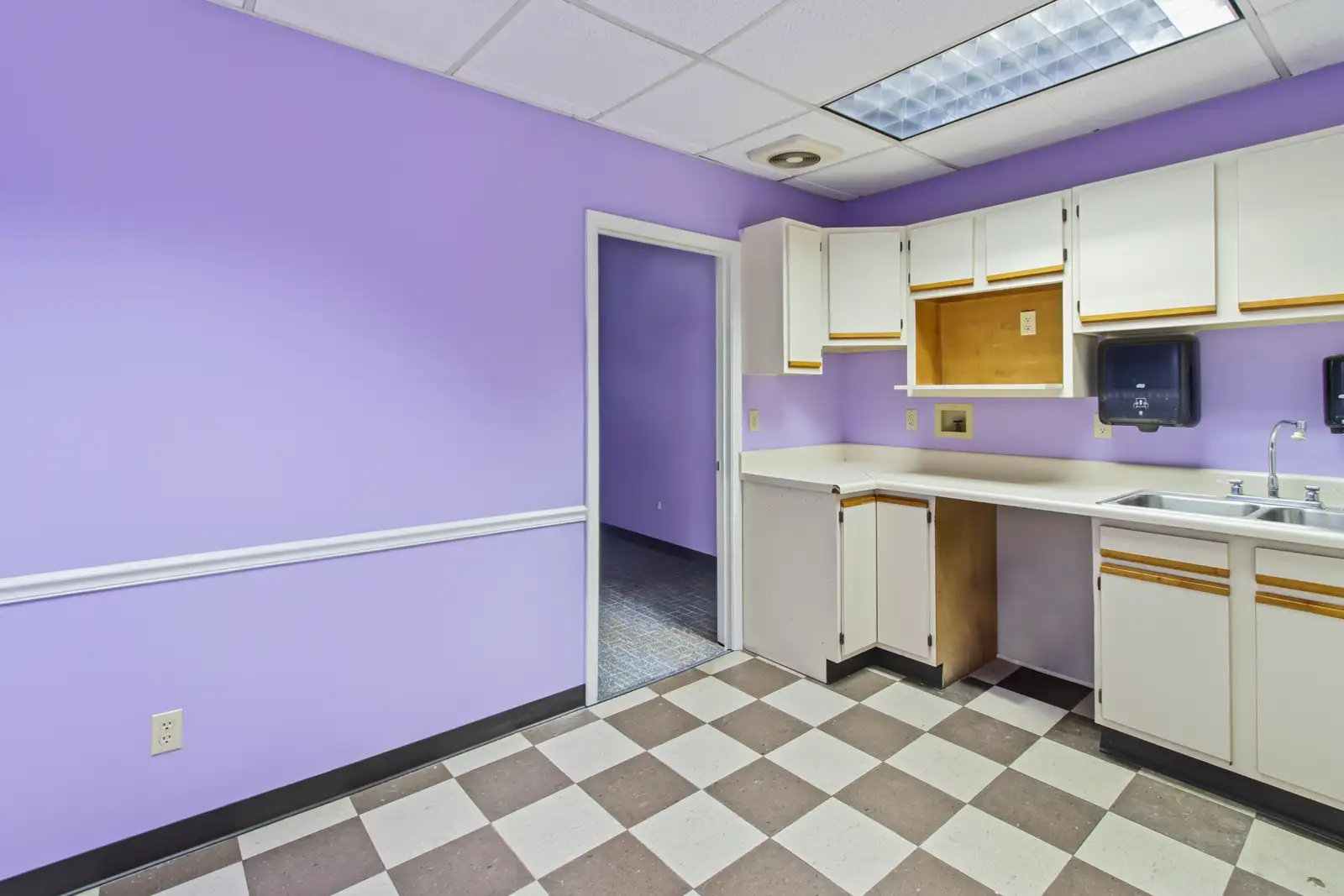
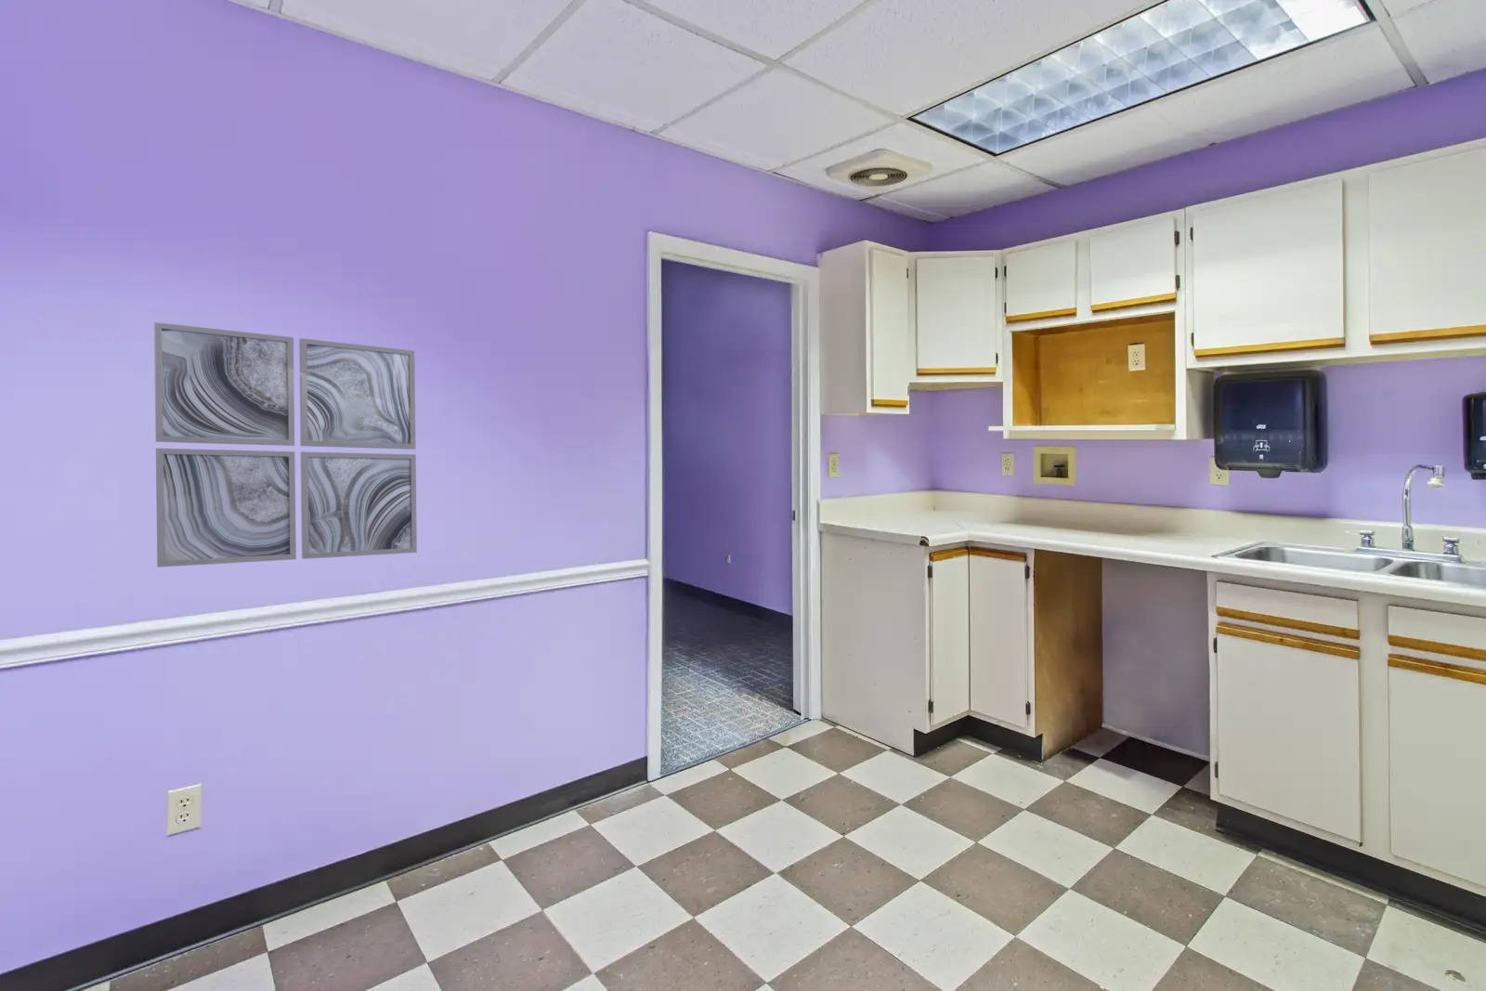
+ wall art (300, 445)
